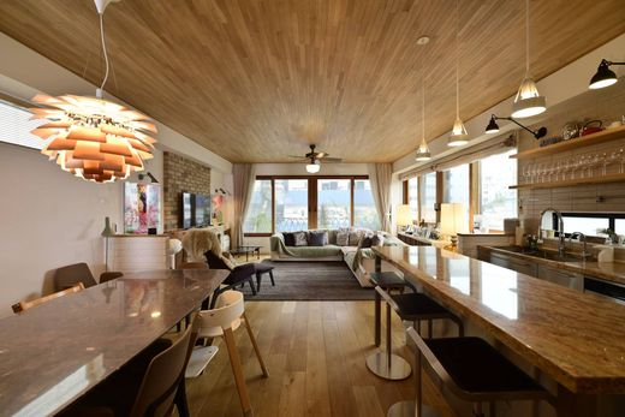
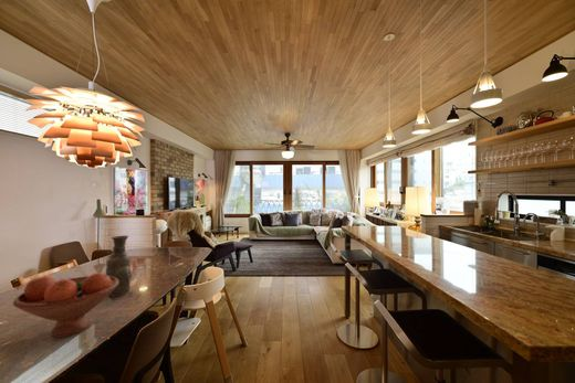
+ fruit bowl (71, 300)
+ vase (118, 265)
